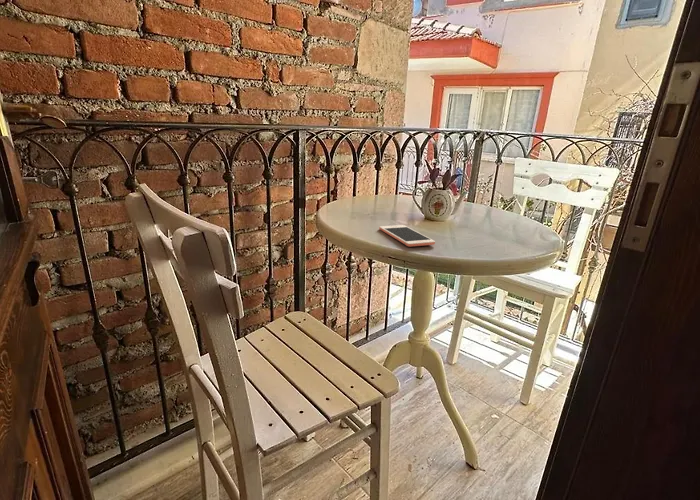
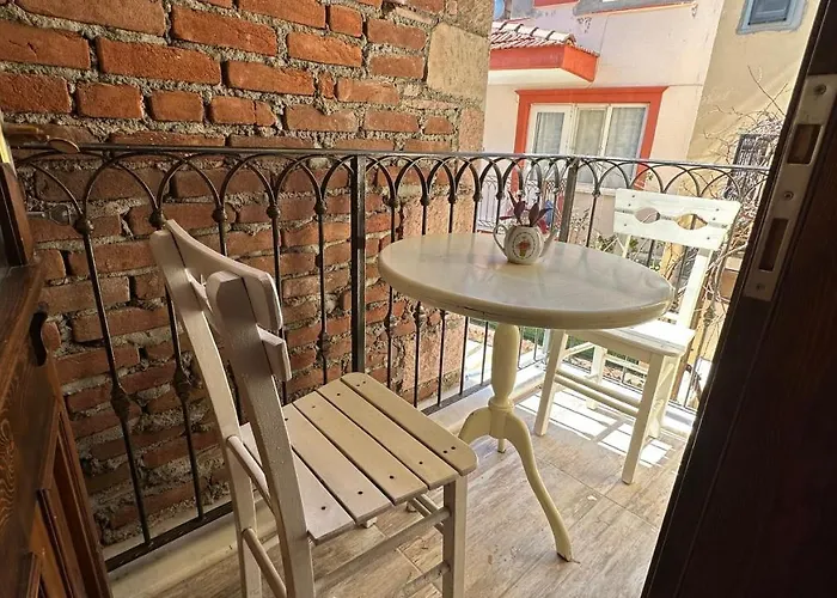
- cell phone (405, 234)
